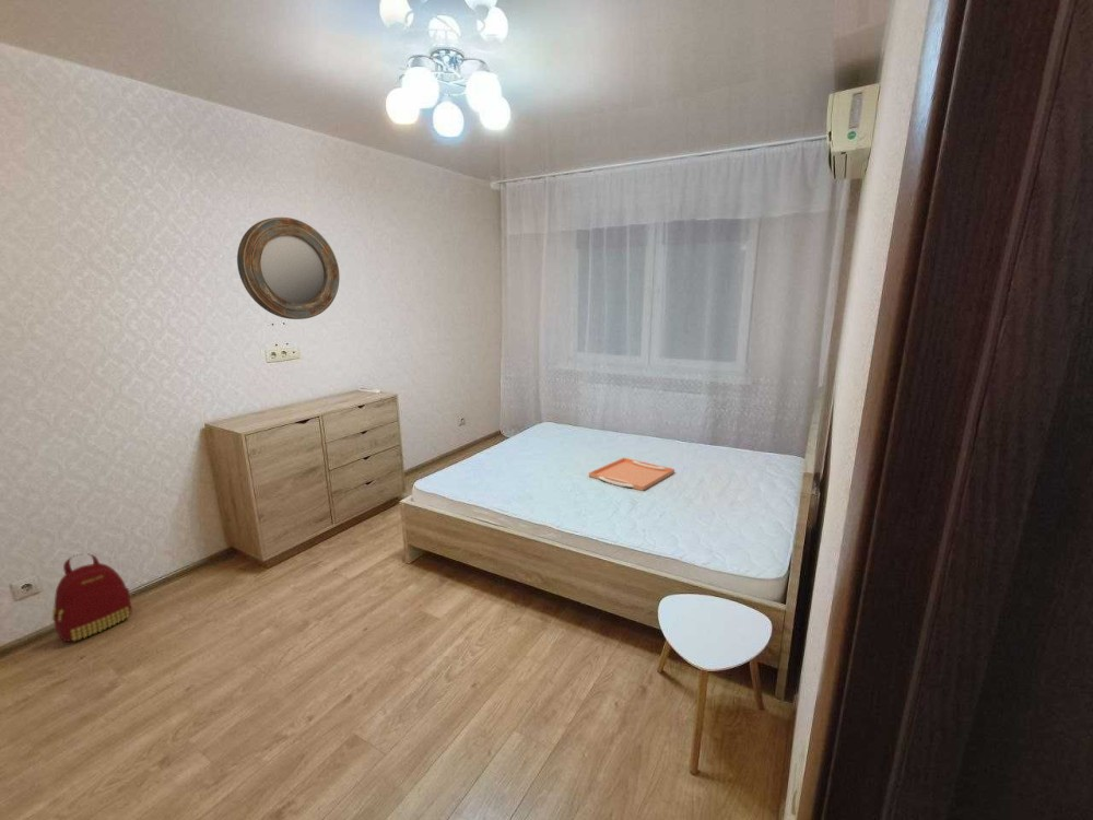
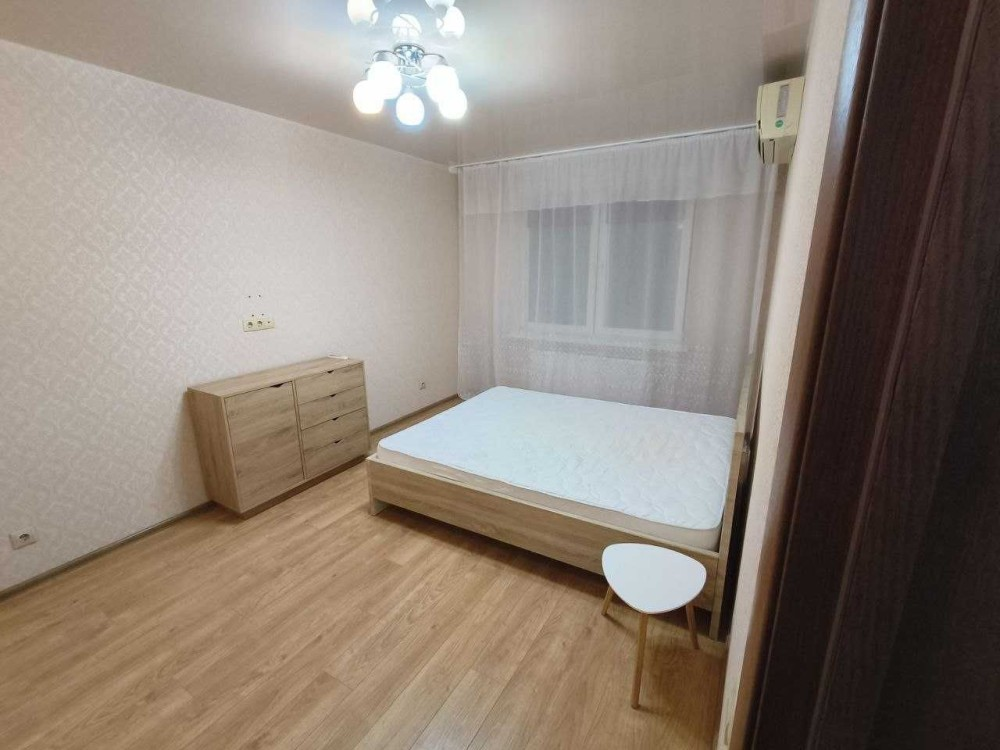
- home mirror (293, 269)
- serving tray (632, 472)
- backpack (90, 593)
